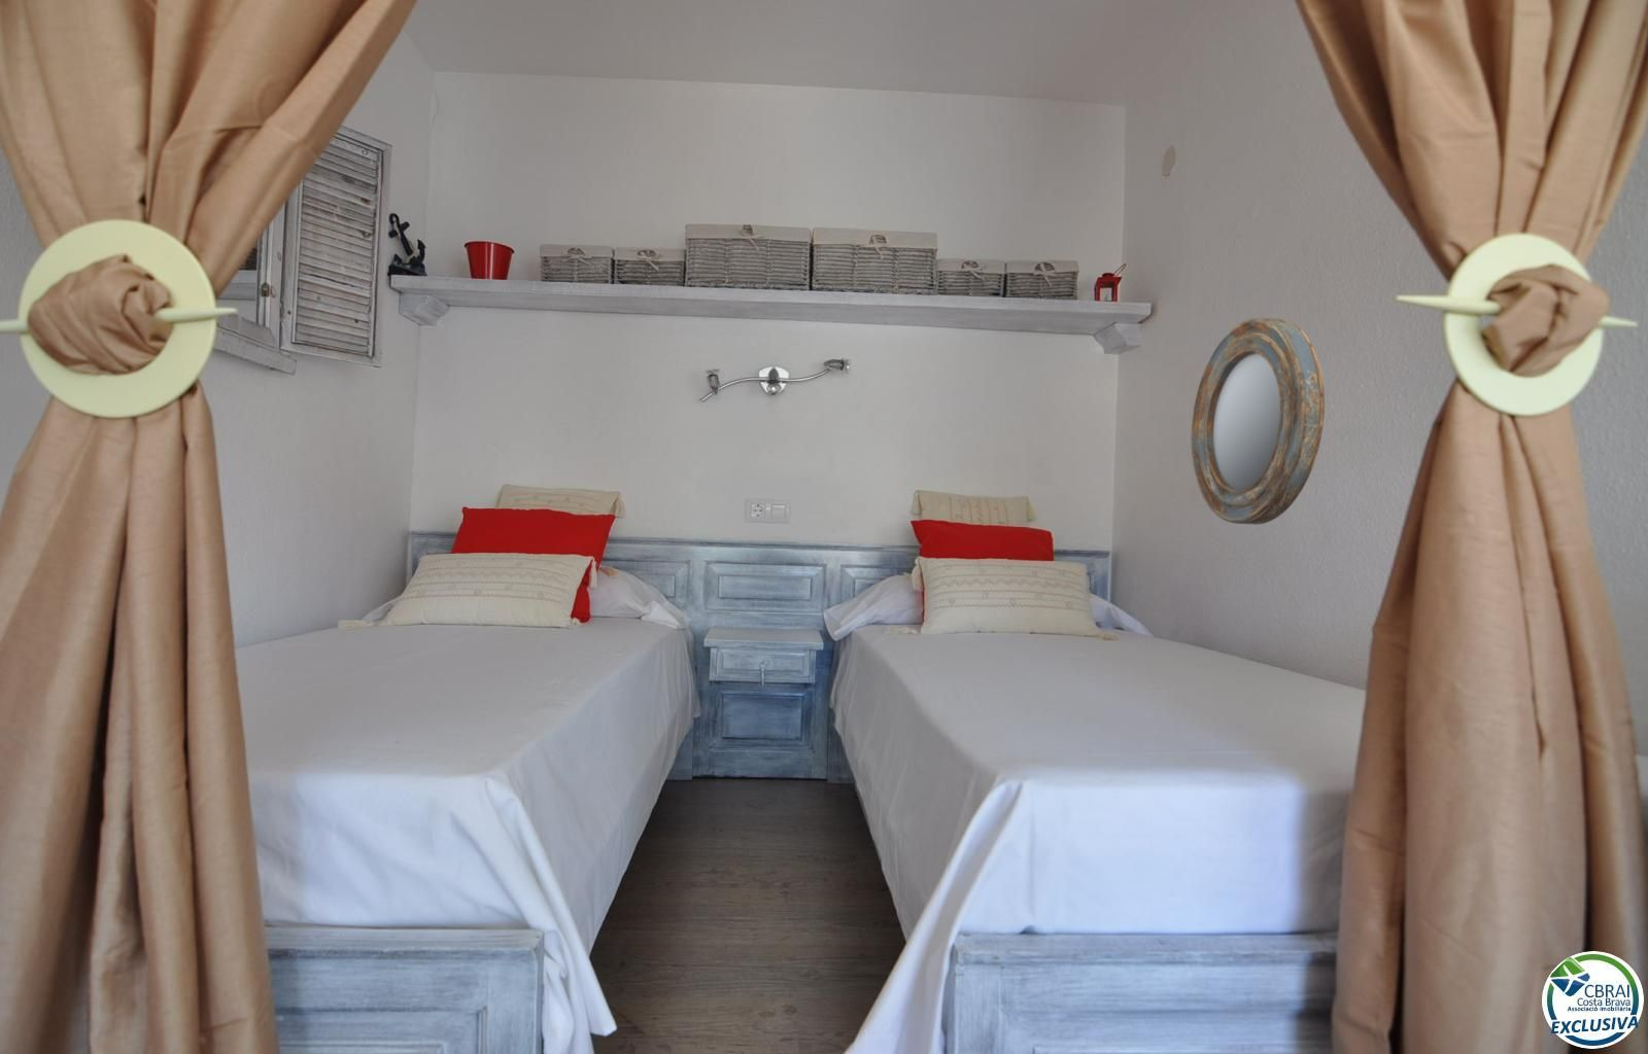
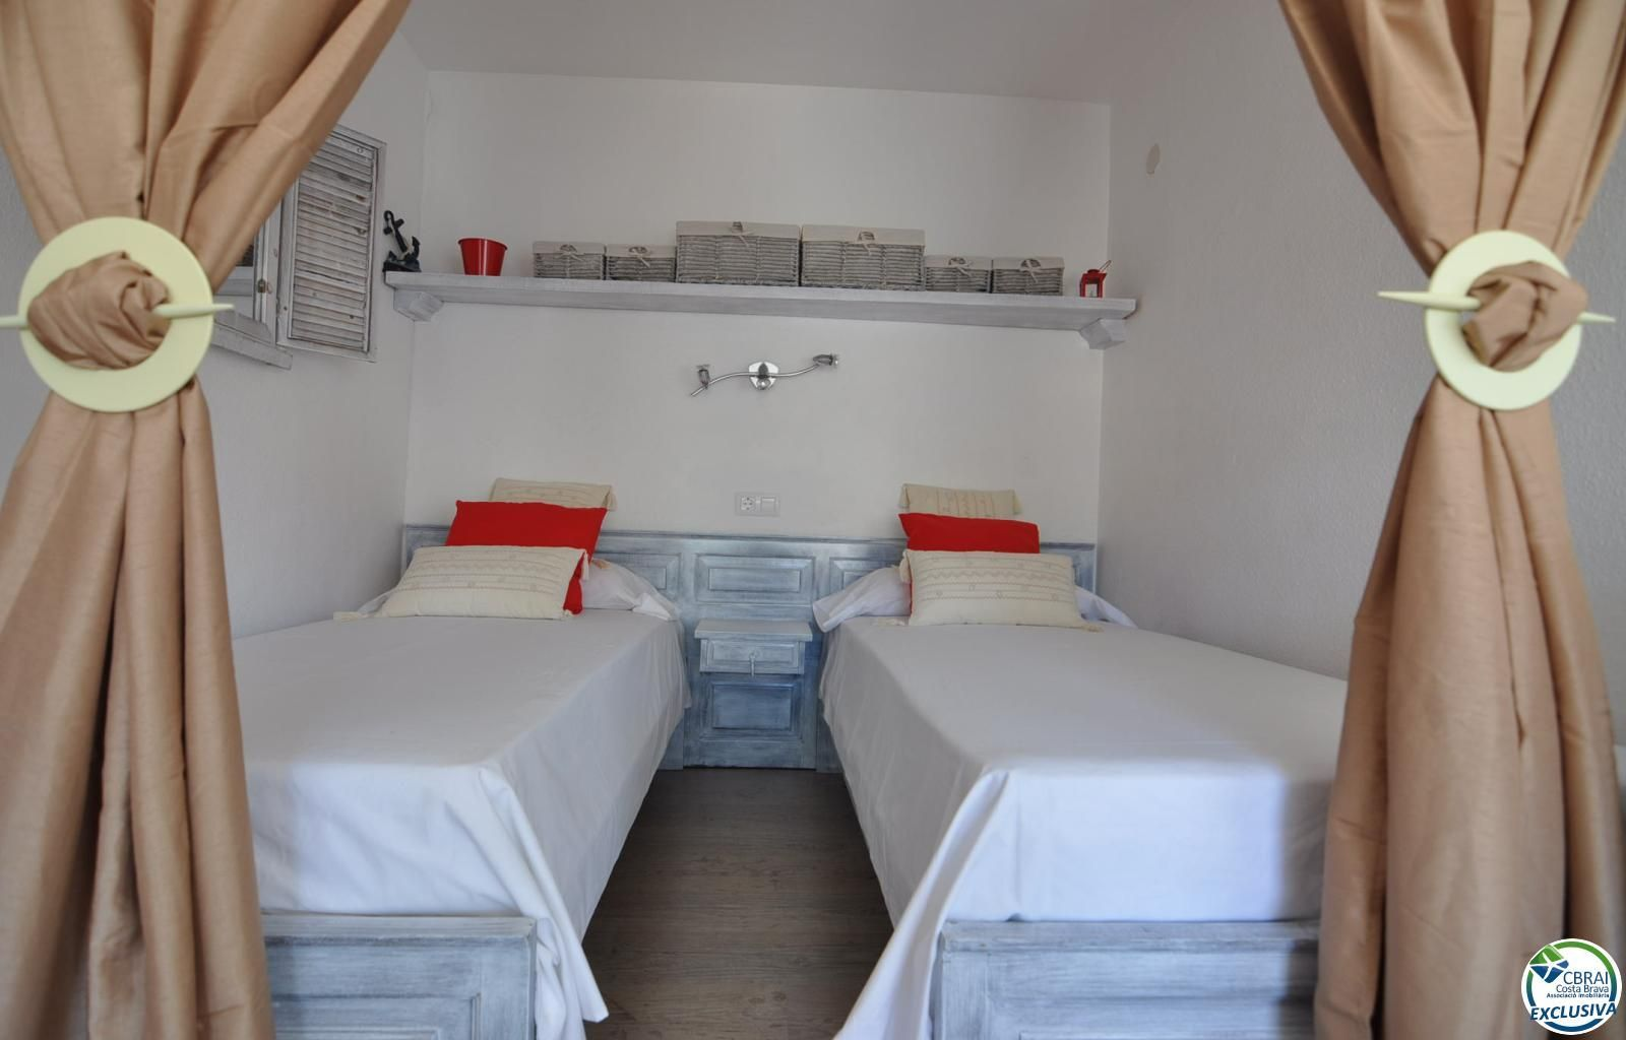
- home mirror (1248, 423)
